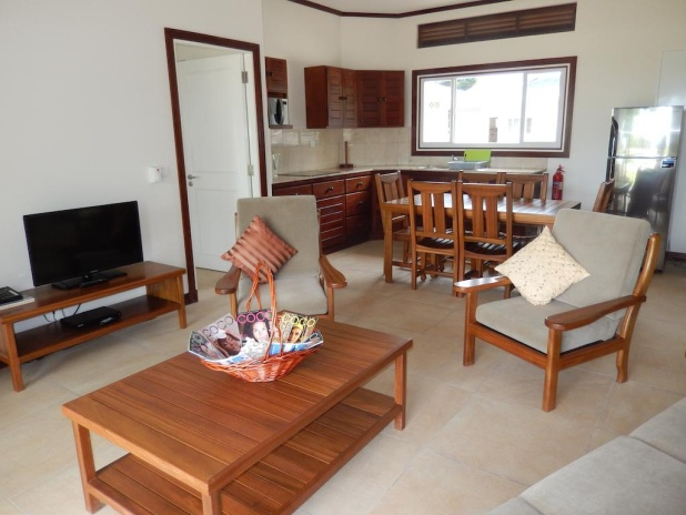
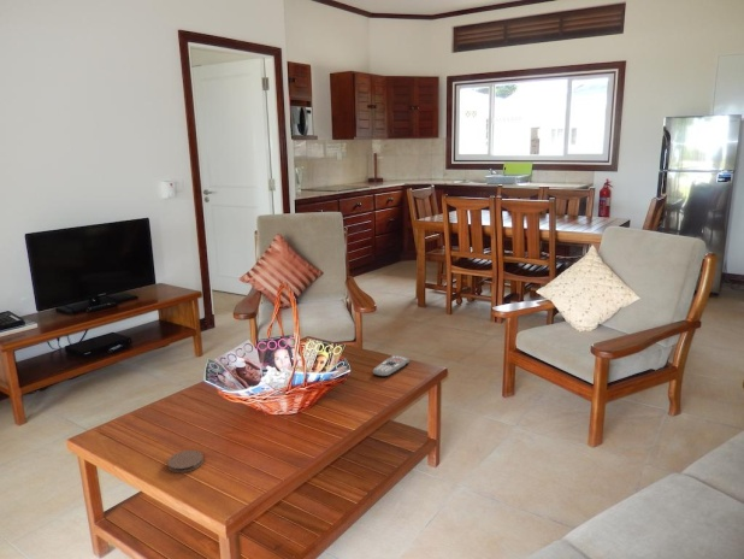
+ remote control (390, 365)
+ coaster (185, 460)
